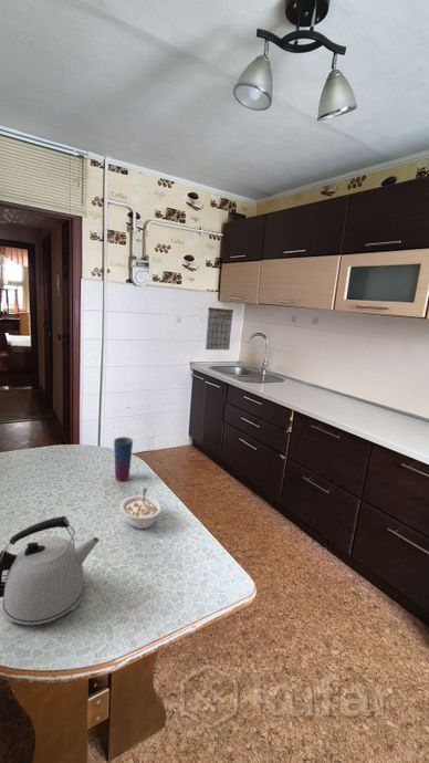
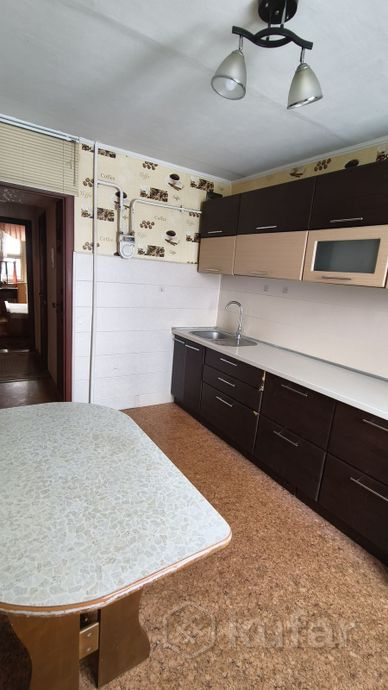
- kettle (48, 558)
- calendar (219, 324)
- legume (139, 510)
- cup (123, 459)
